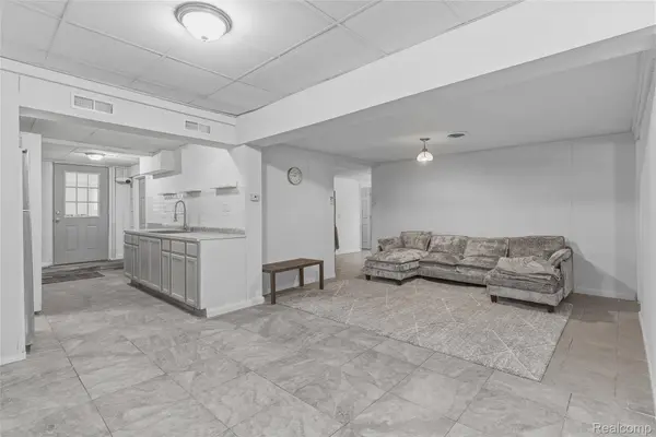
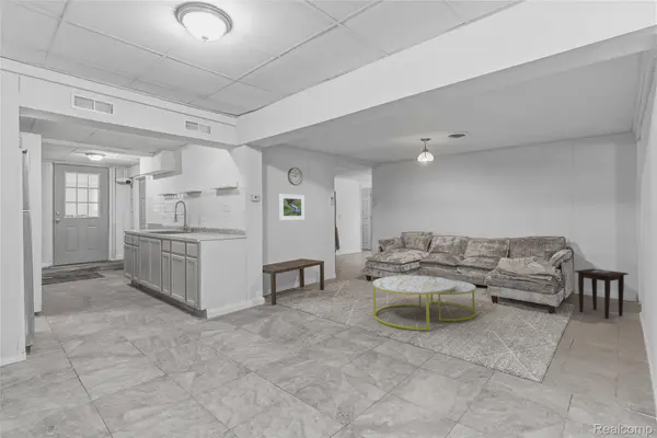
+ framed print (292, 207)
+ side table (604, 291)
+ coffee table (419, 297)
